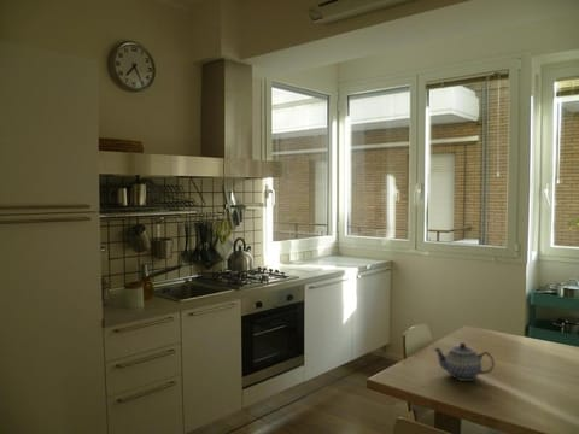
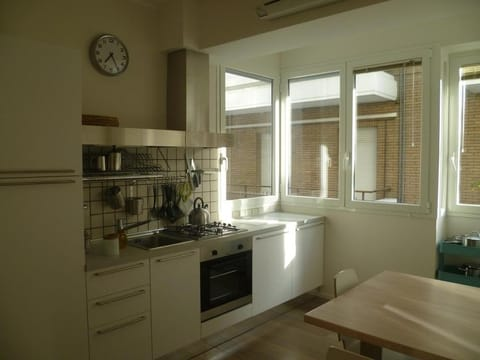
- teapot (462, 359)
